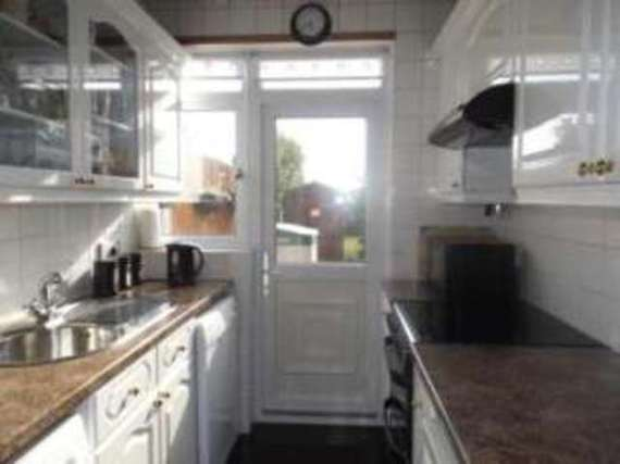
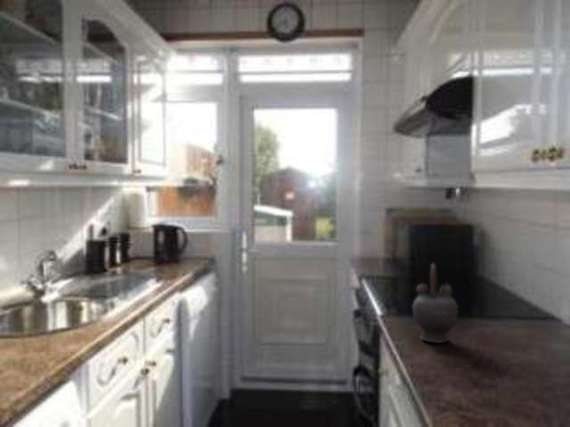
+ teapot (436, 301)
